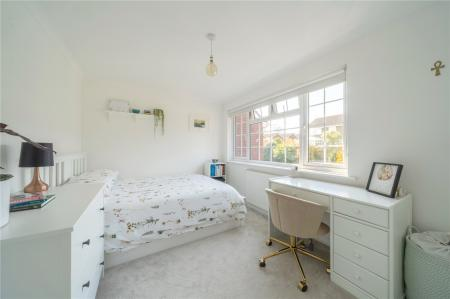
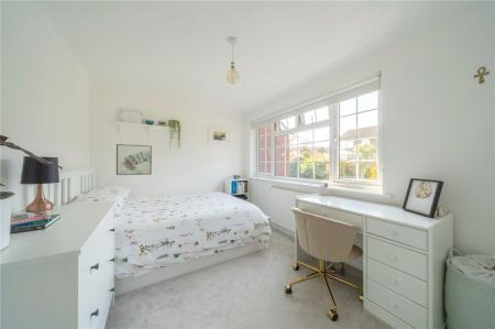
+ wall art (134, 160)
